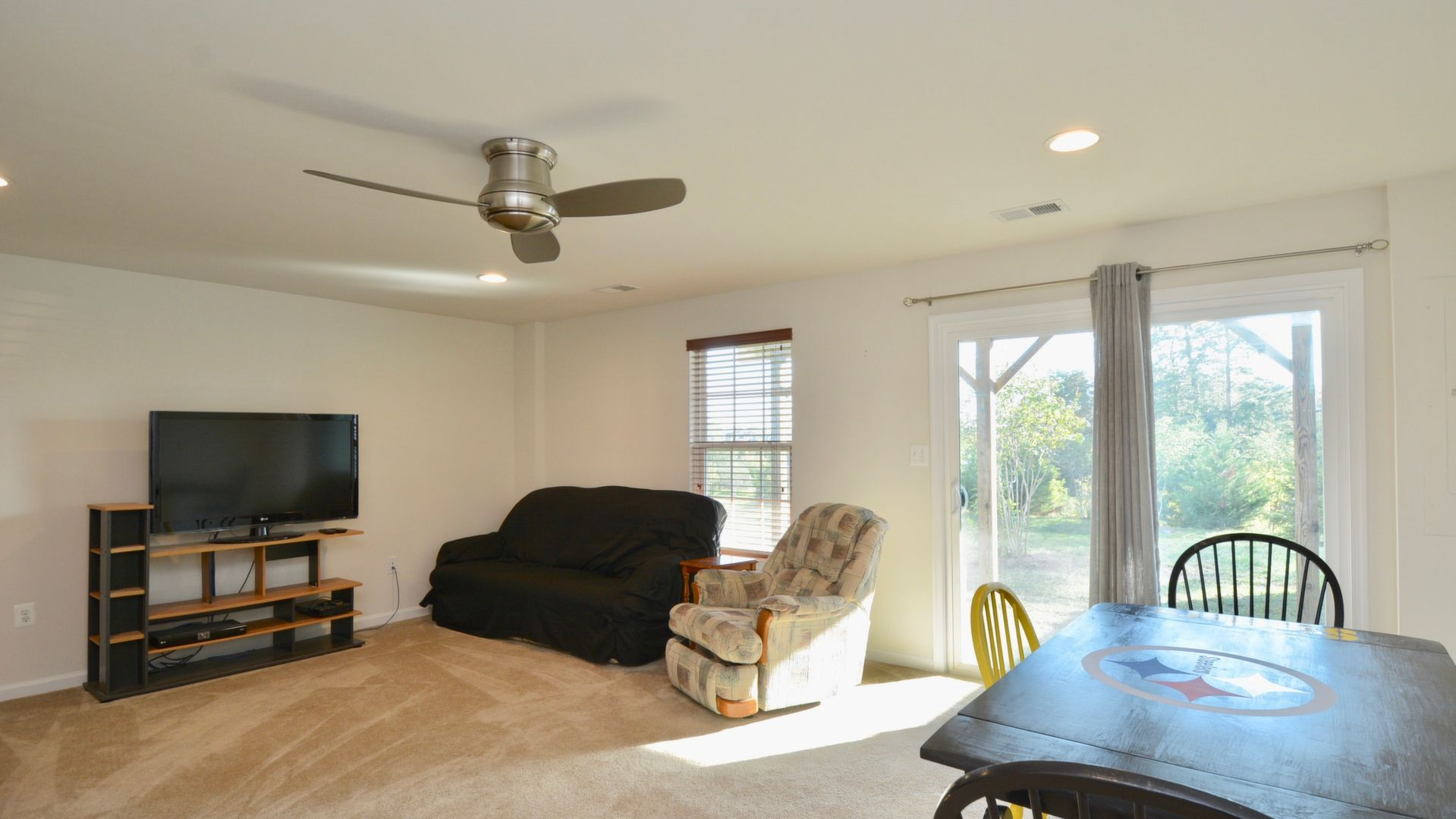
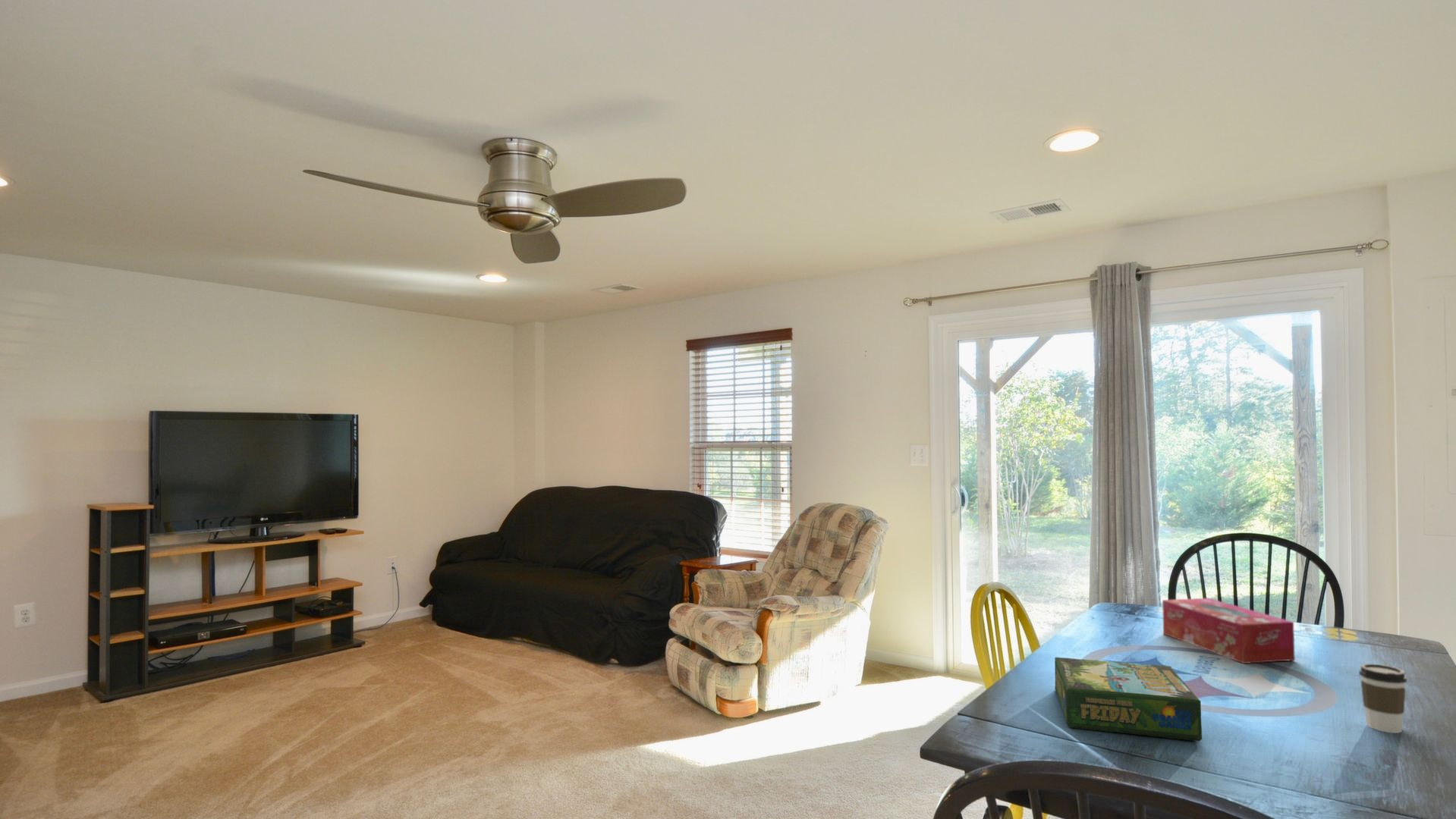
+ tissue box (1224, 628)
+ board game (1121, 695)
+ coffee cup (1383, 698)
